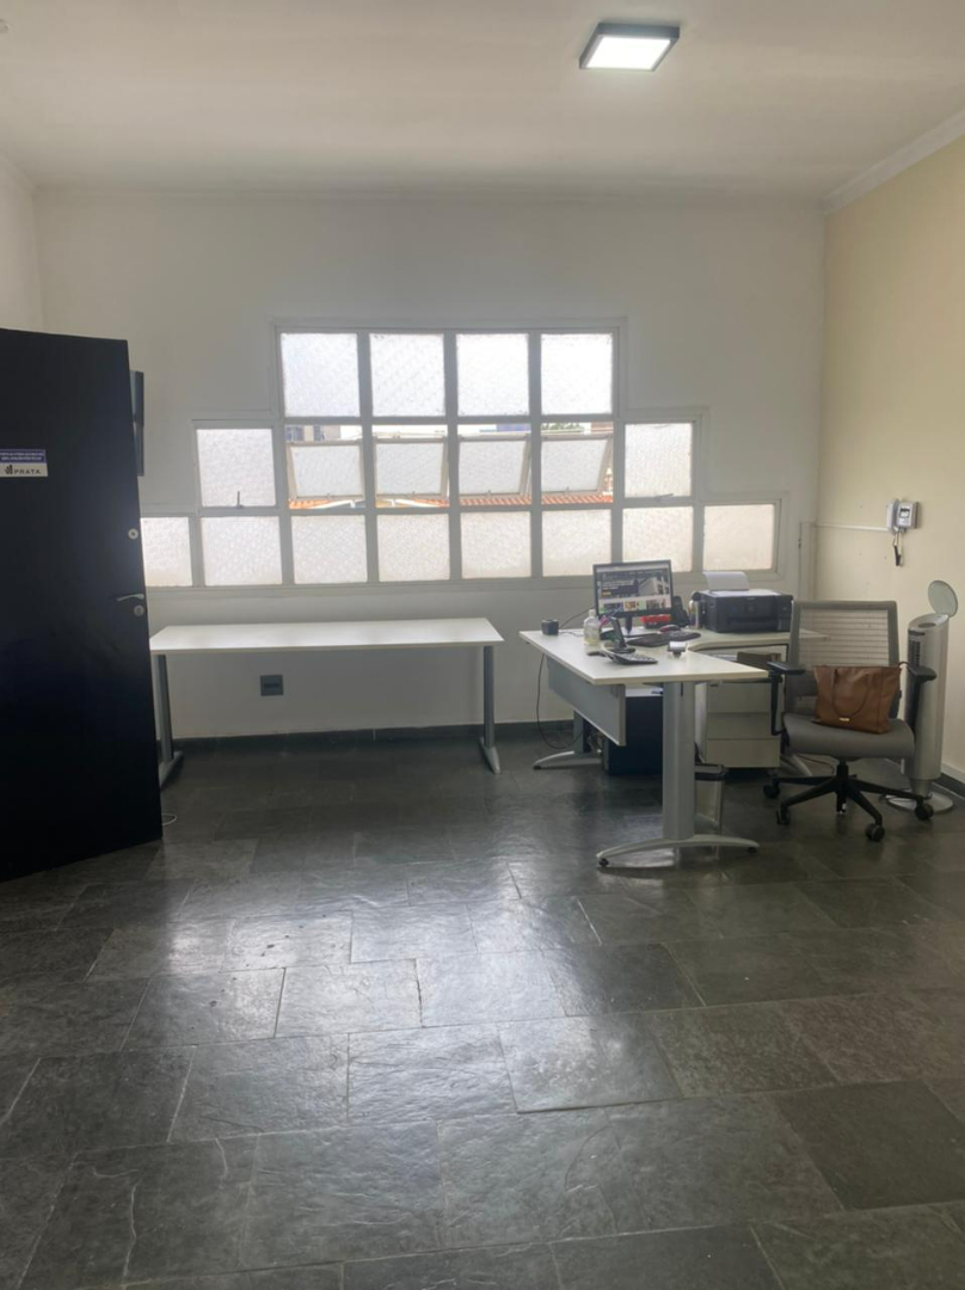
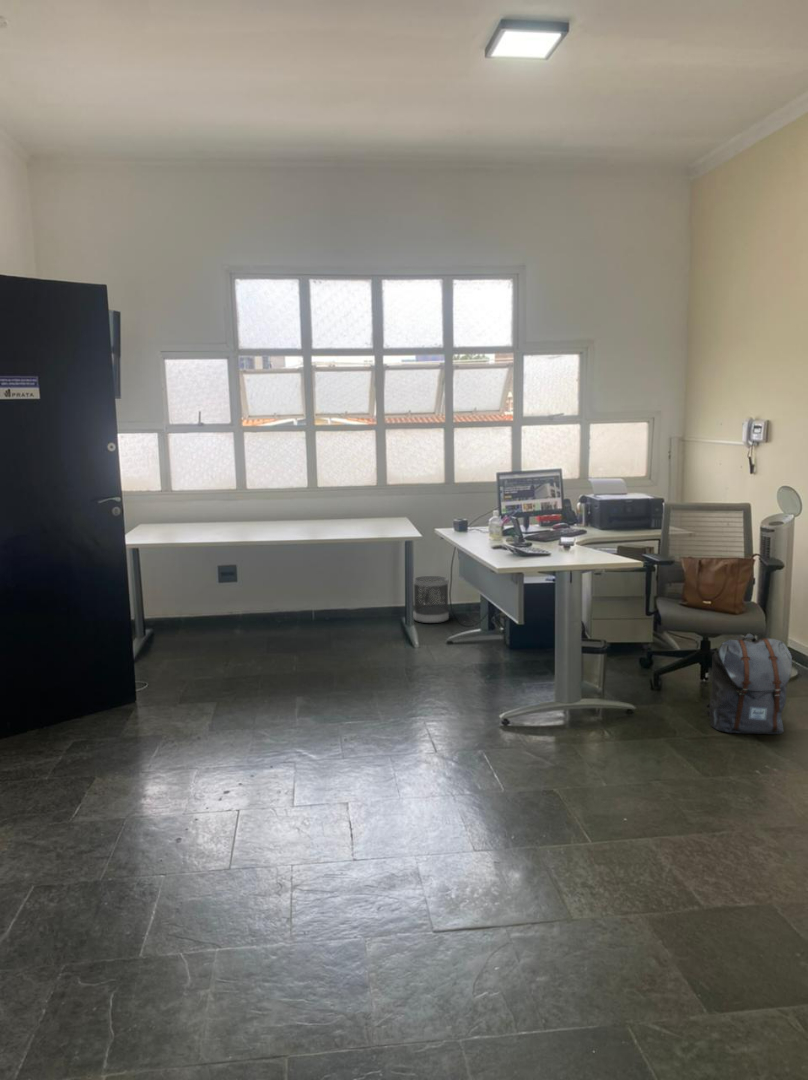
+ wastebasket (430, 598)
+ backpack (748, 681)
